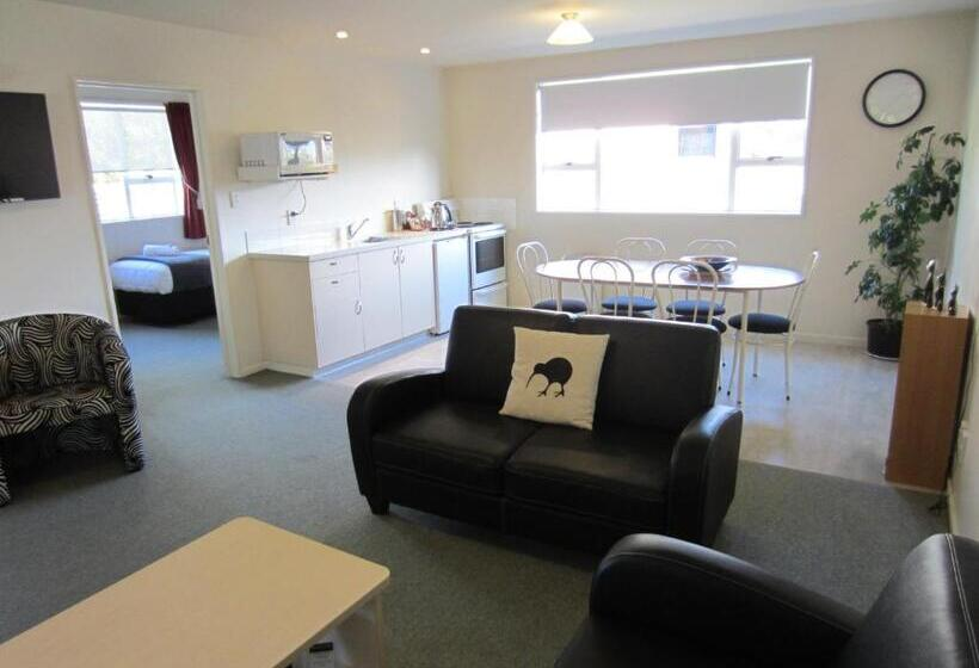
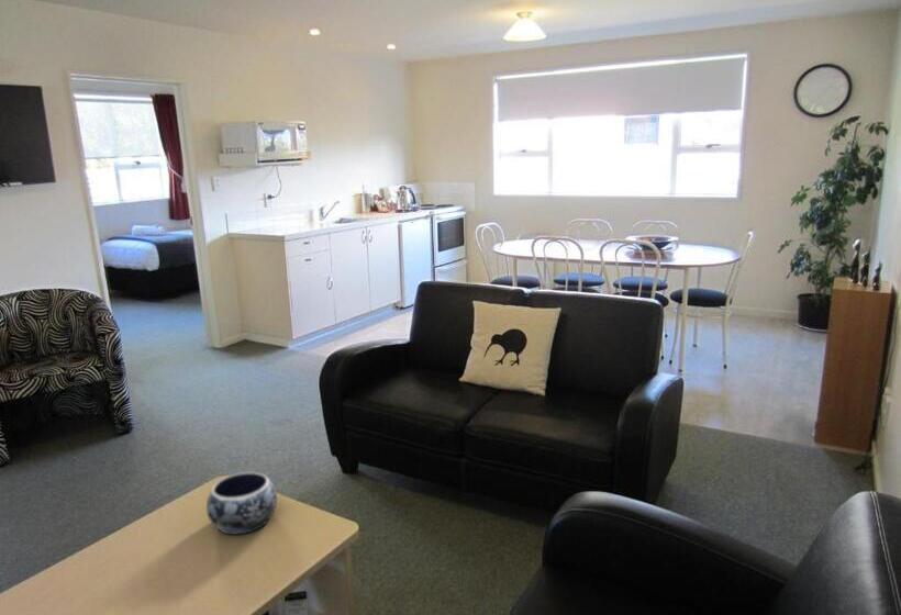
+ decorative bowl (242, 502)
